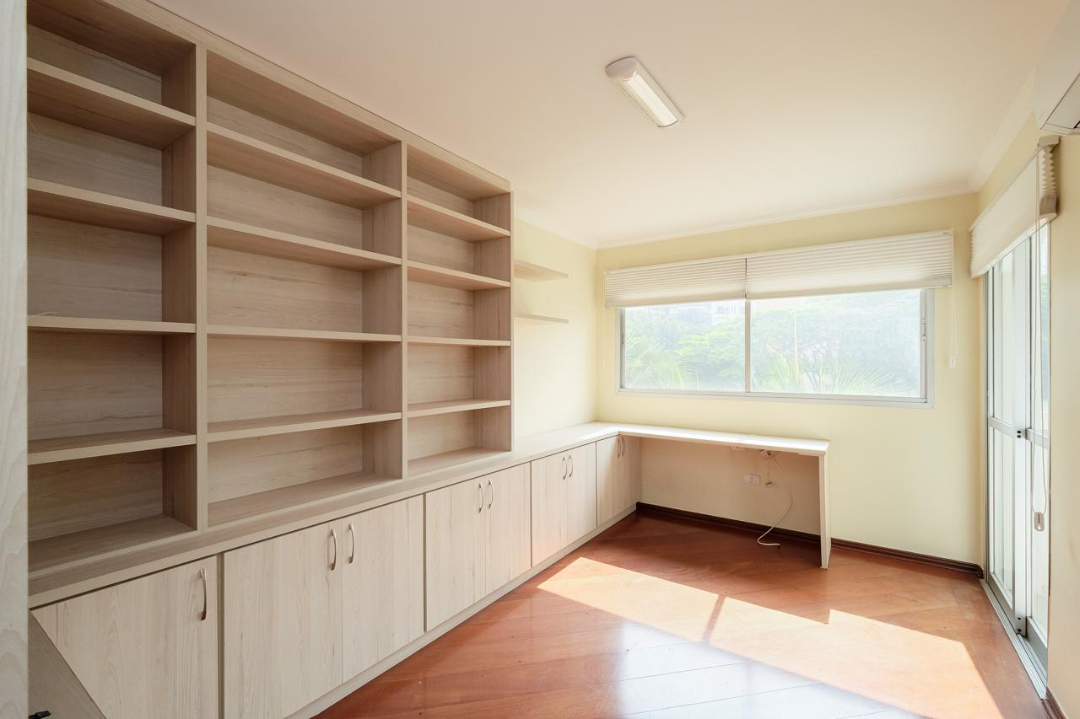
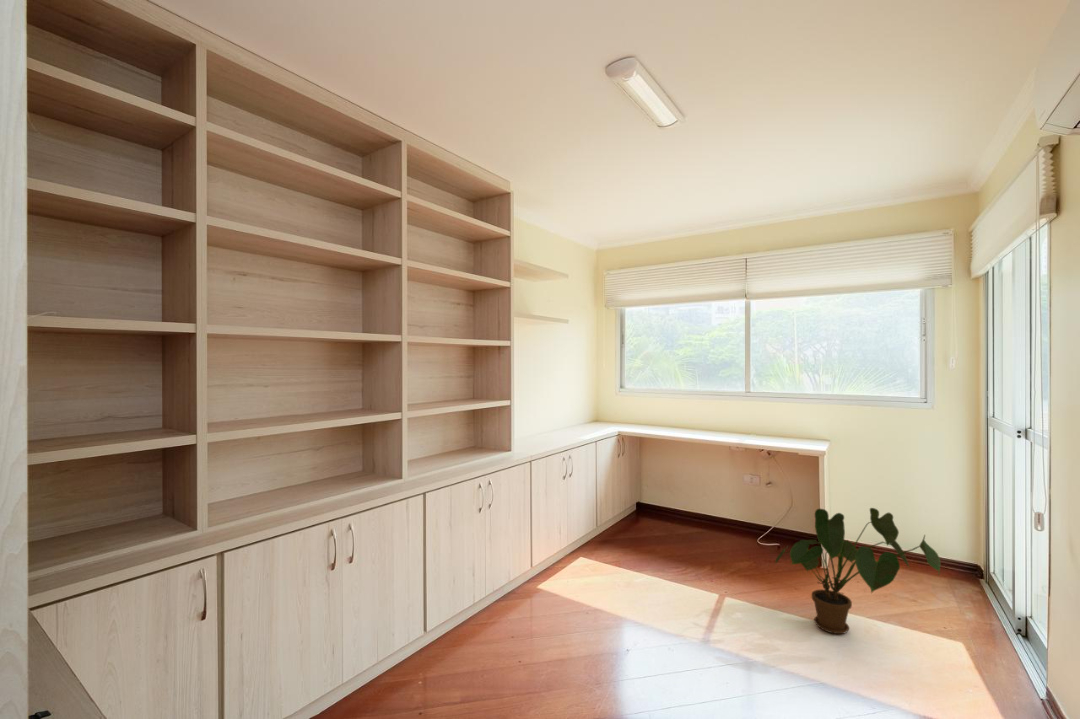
+ house plant (851, 571)
